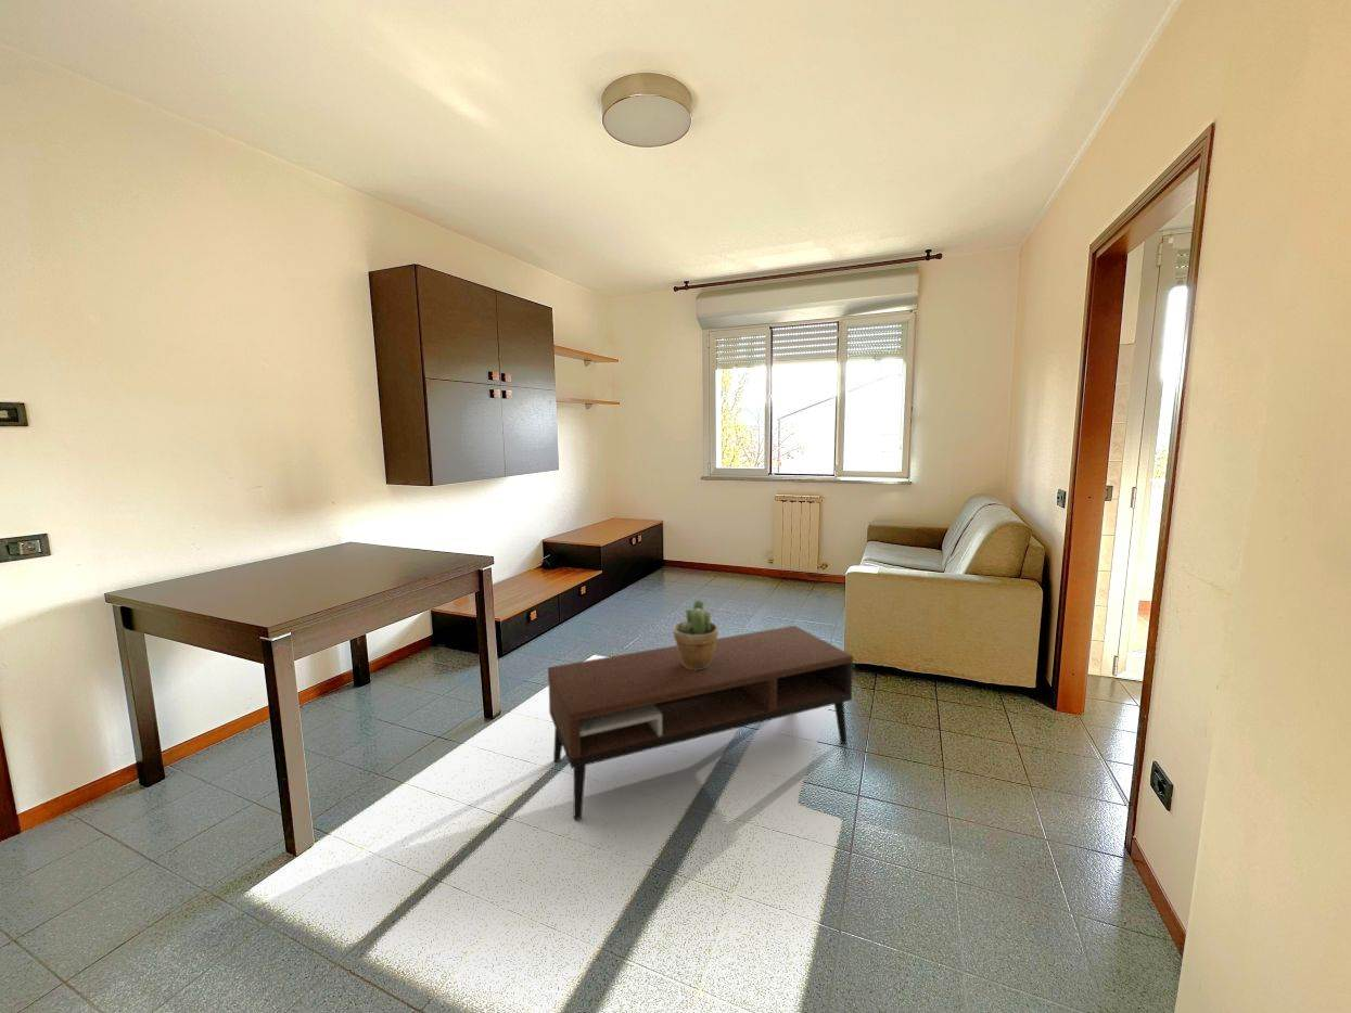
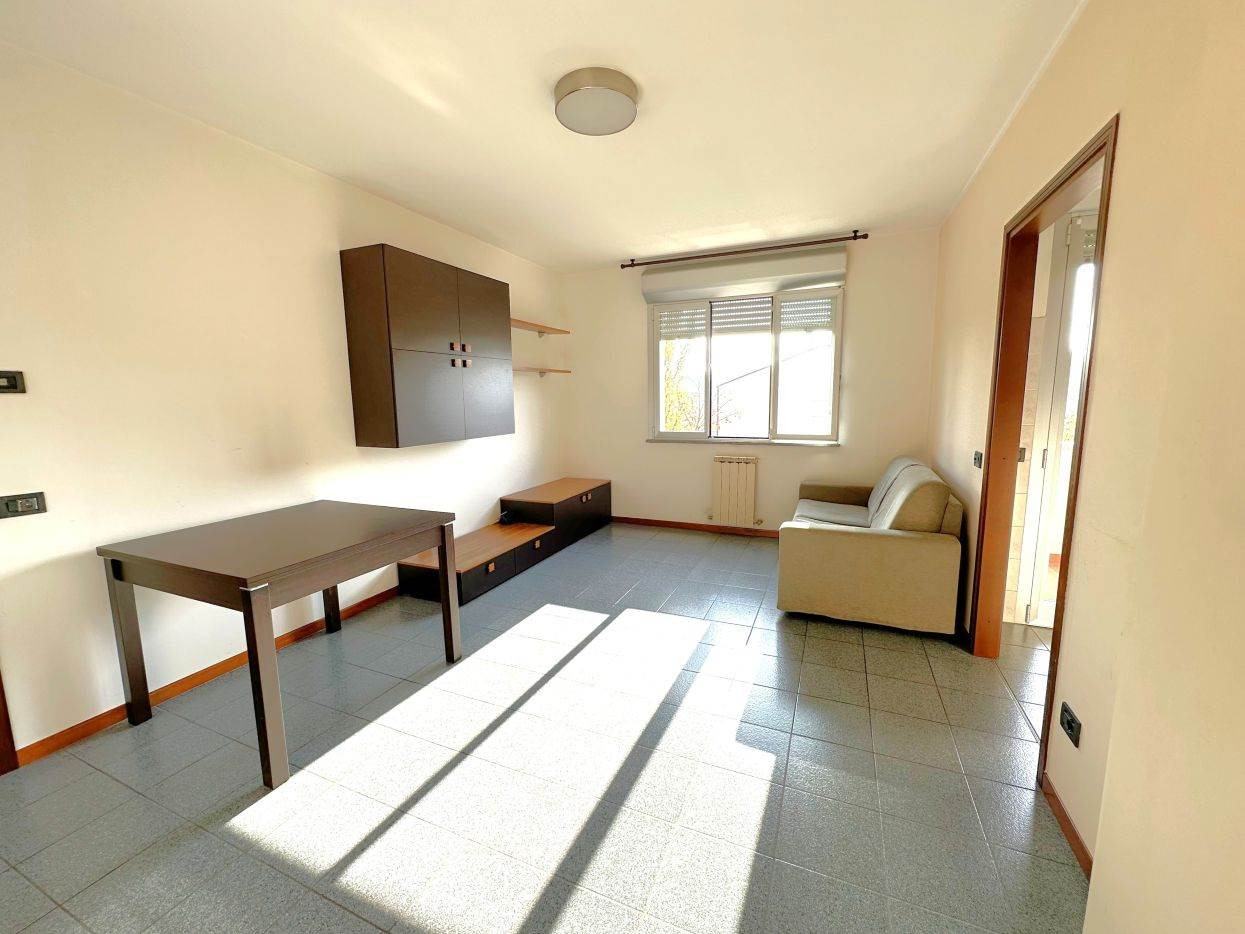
- coffee table (703, 706)
- potted plant (696, 633)
